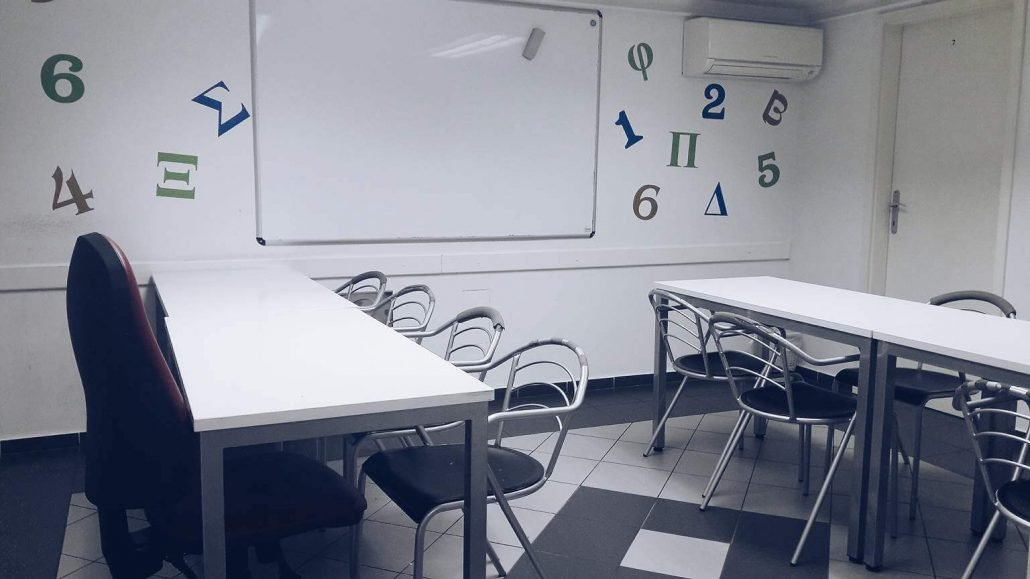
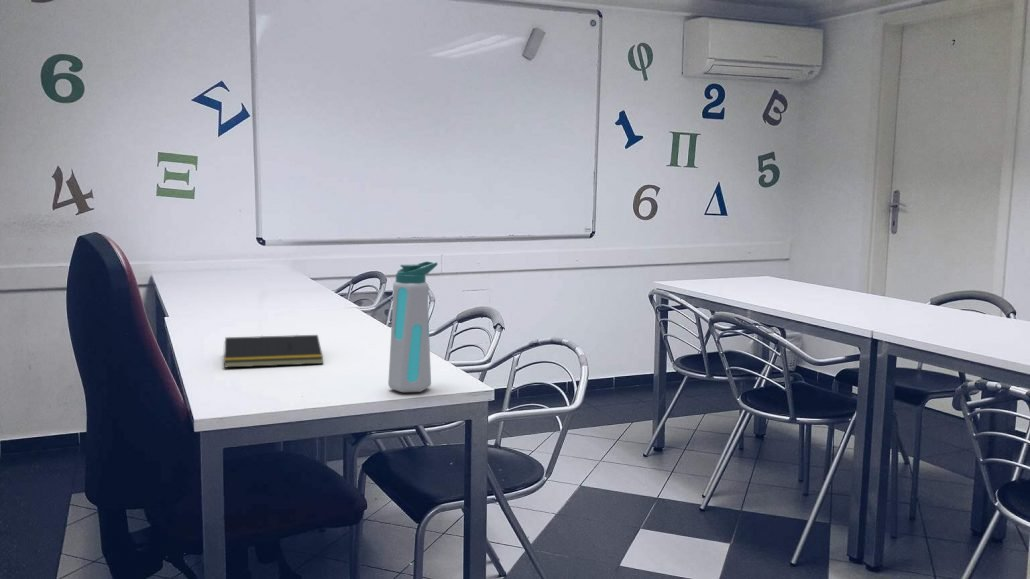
+ notepad (273, 350)
+ water bottle (413, 325)
